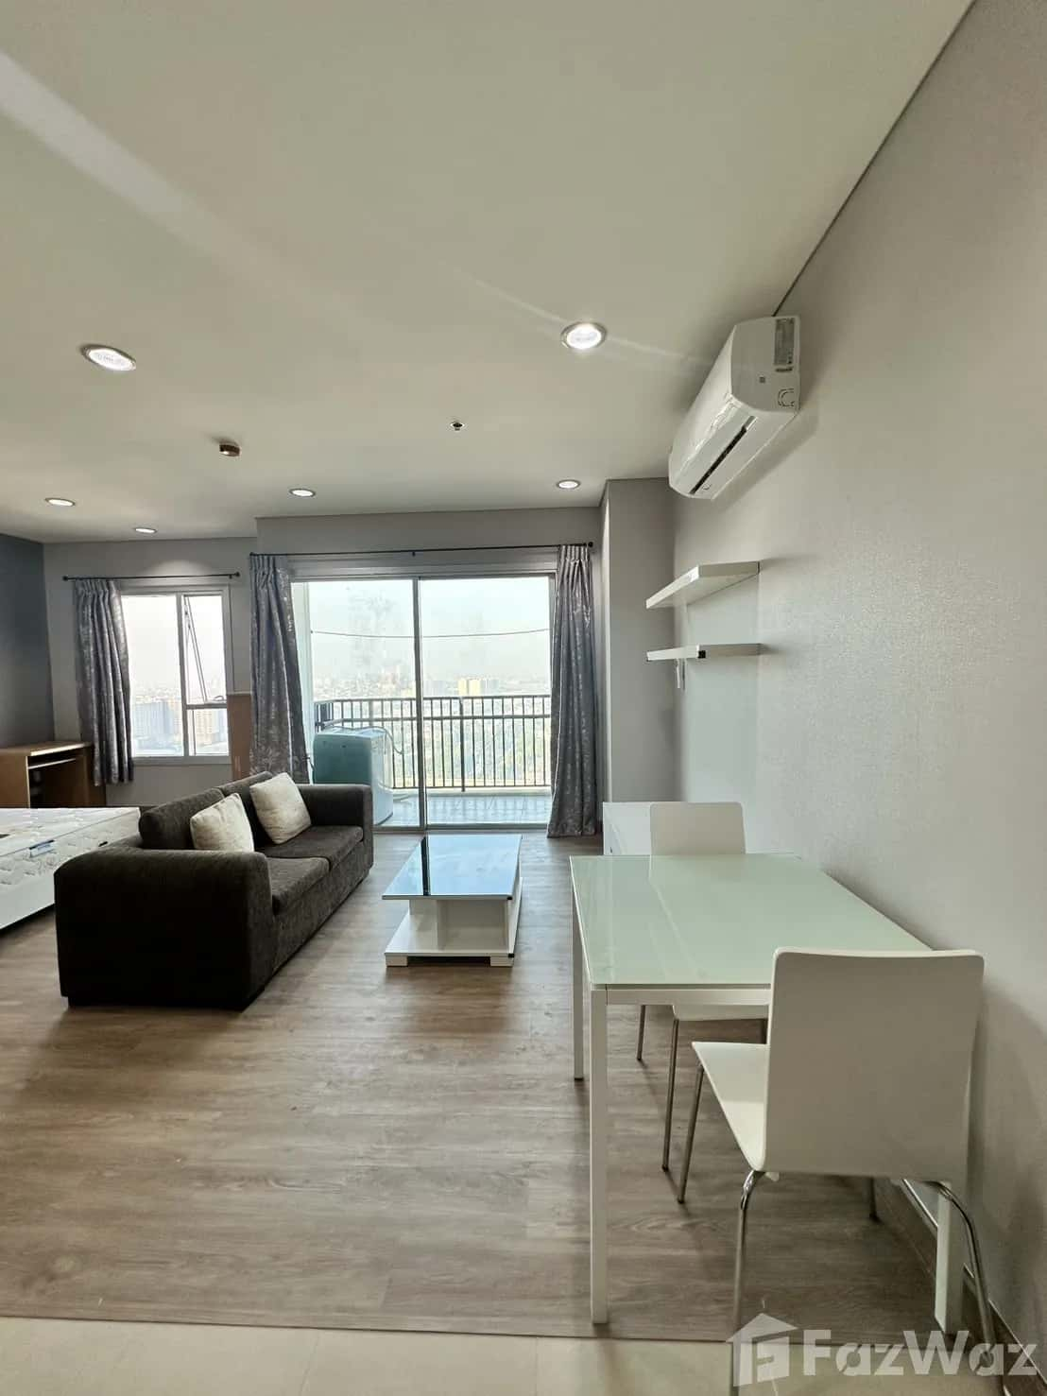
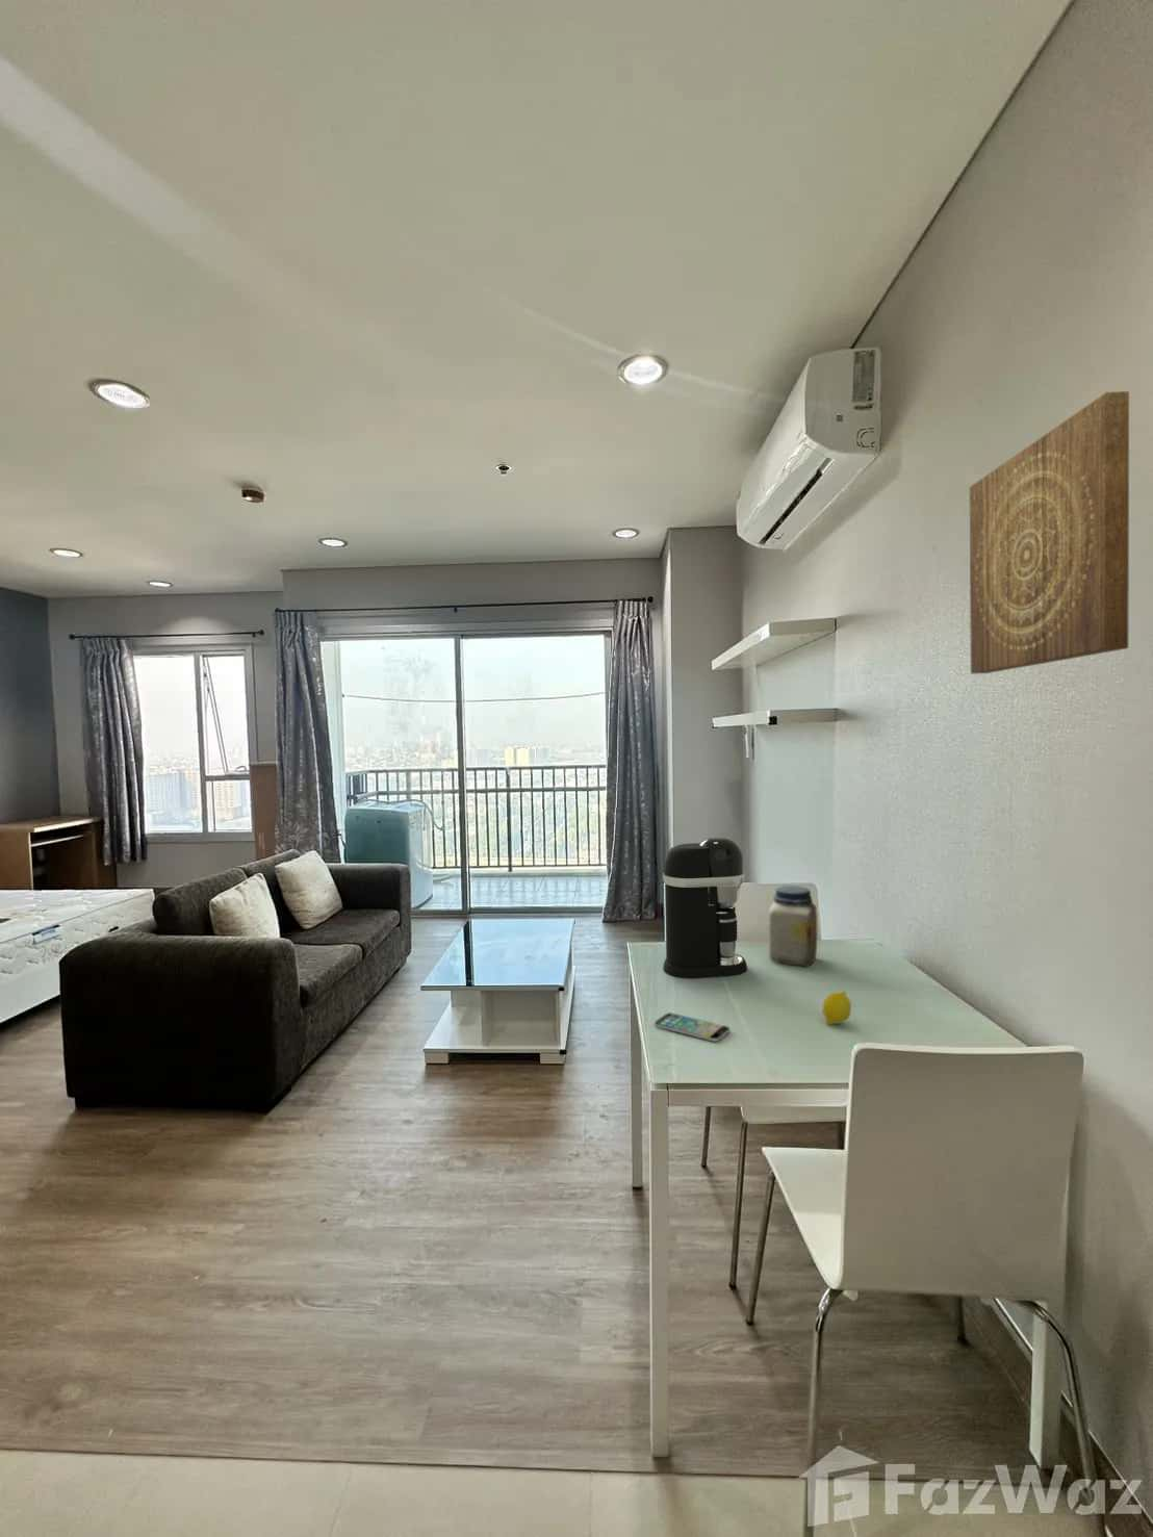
+ wall art (1037, 555)
+ fruit (837, 1008)
+ smartphone (692, 1026)
+ coffee maker (704, 904)
+ jar (793, 923)
